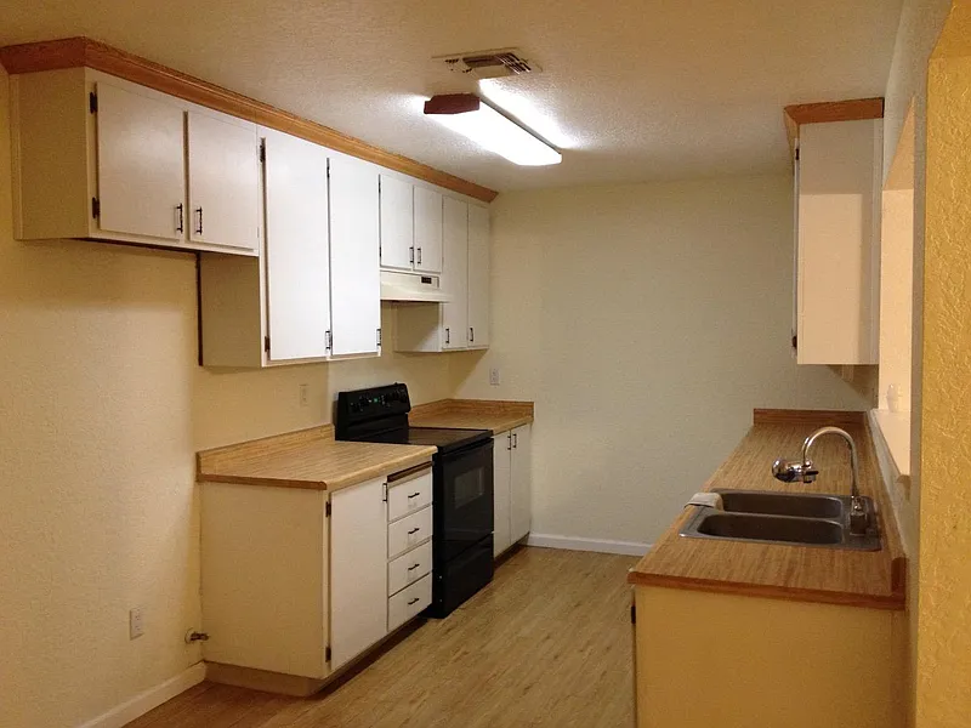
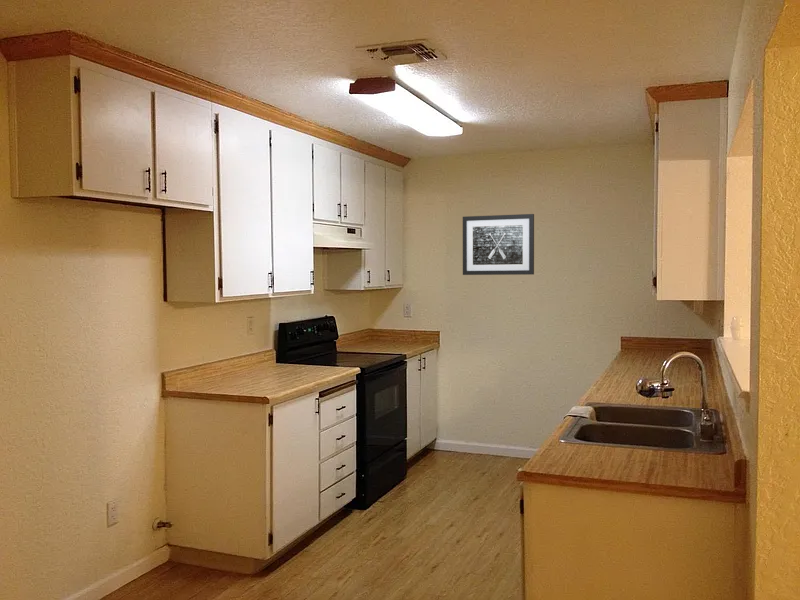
+ wall art (497, 245)
